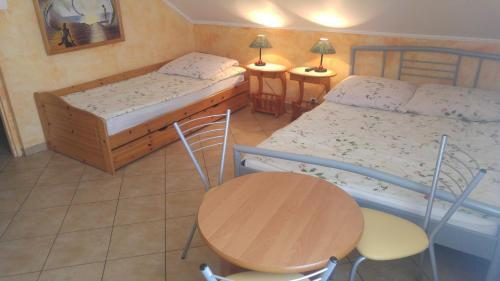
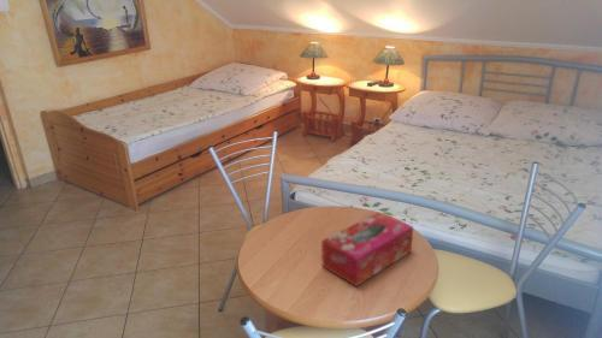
+ tissue box (367, 245)
